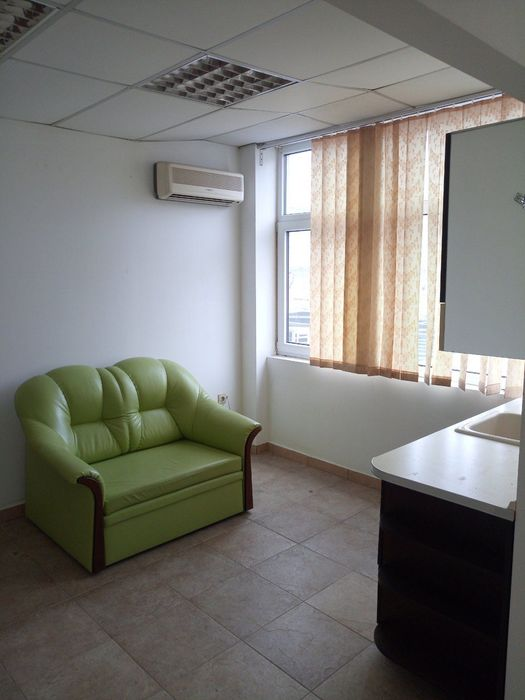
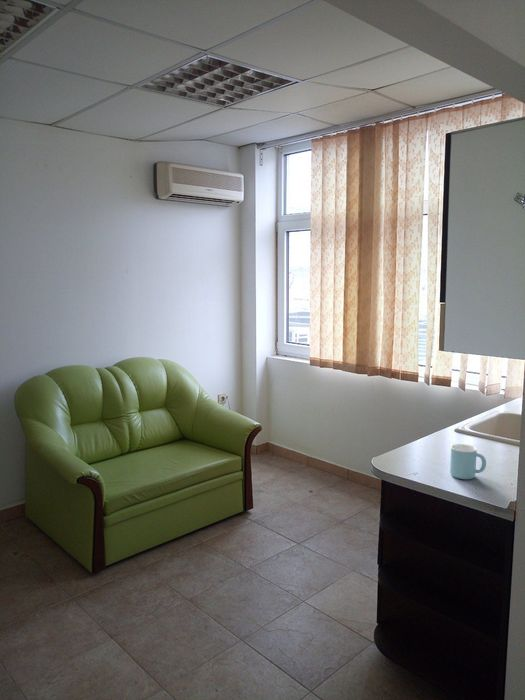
+ mug (468, 462)
